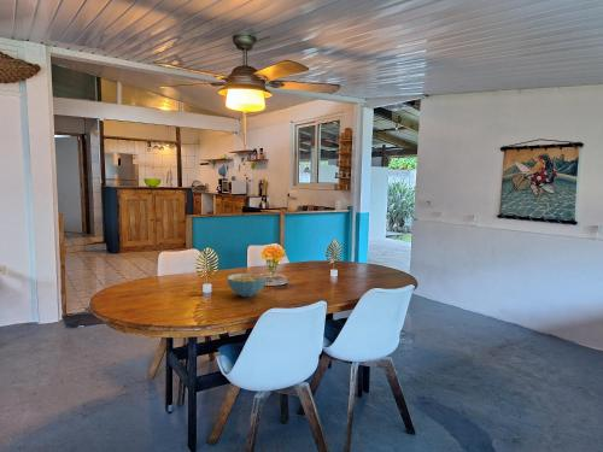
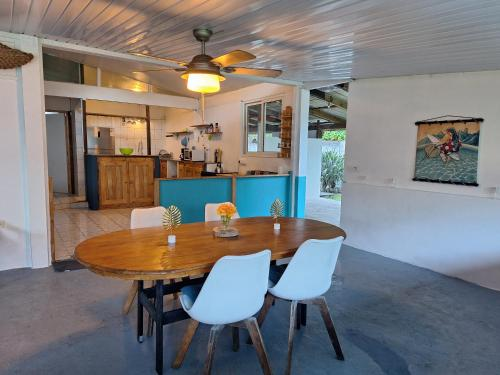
- cereal bowl (246, 286)
